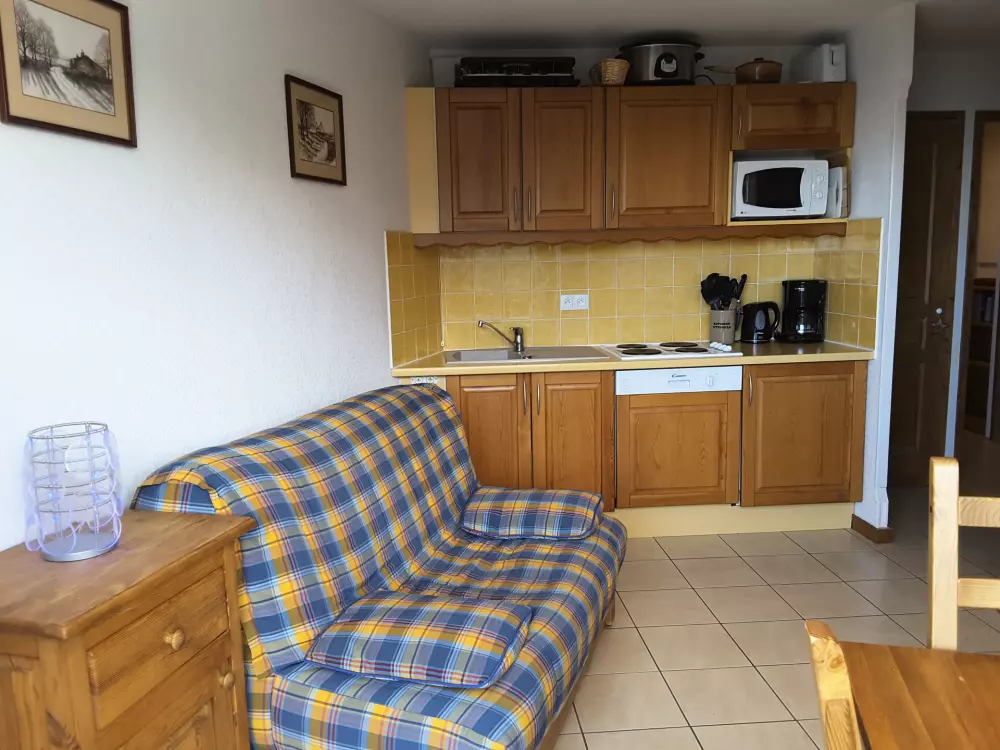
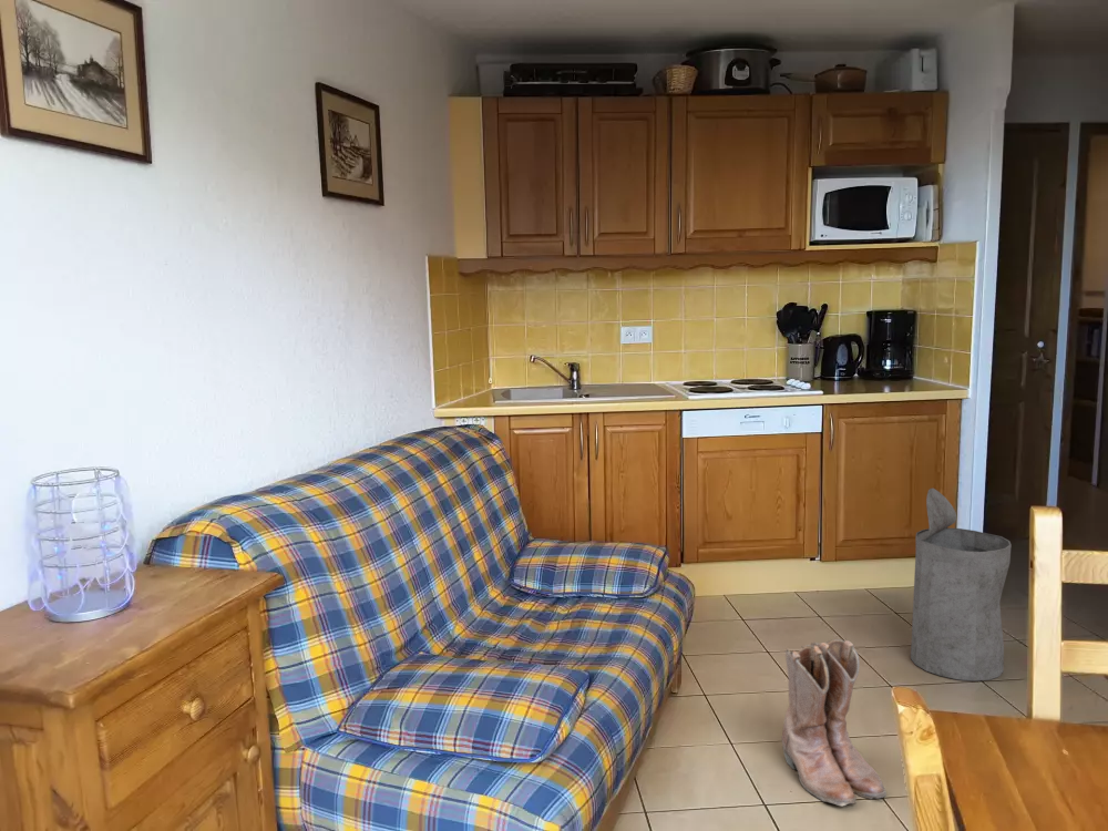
+ trash can (960, 578)
+ boots (833, 714)
